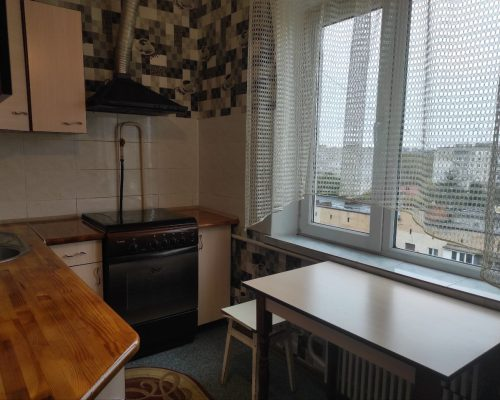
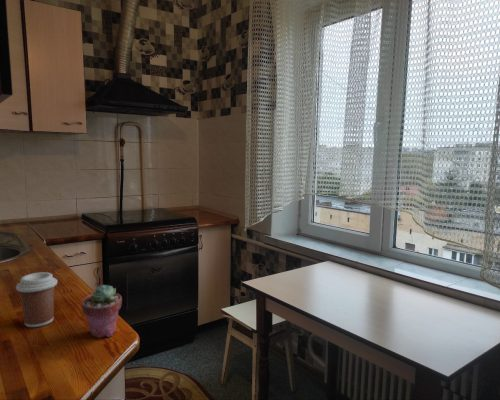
+ potted succulent (102, 308)
+ coffee cup (38, 299)
